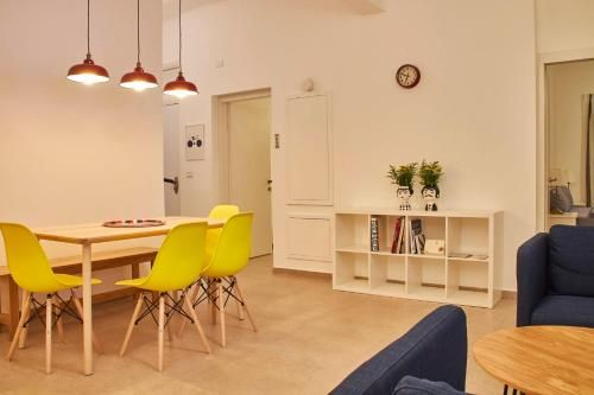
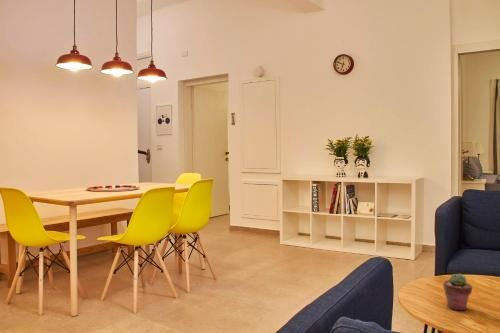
+ potted succulent (457, 290)
